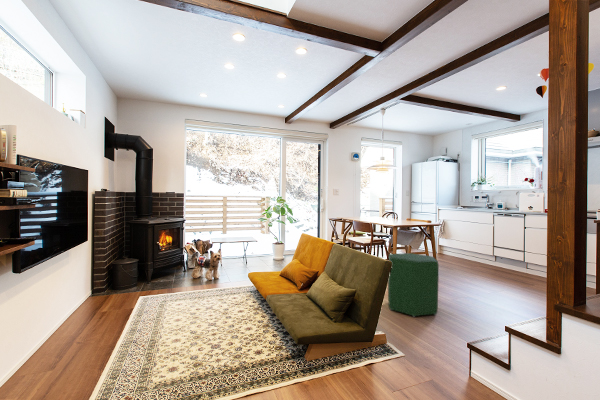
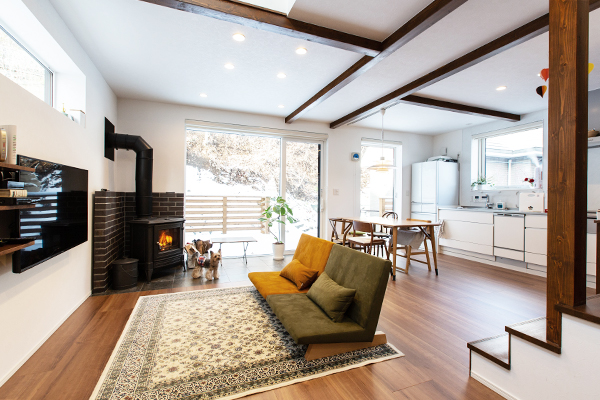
- ottoman (411, 282)
